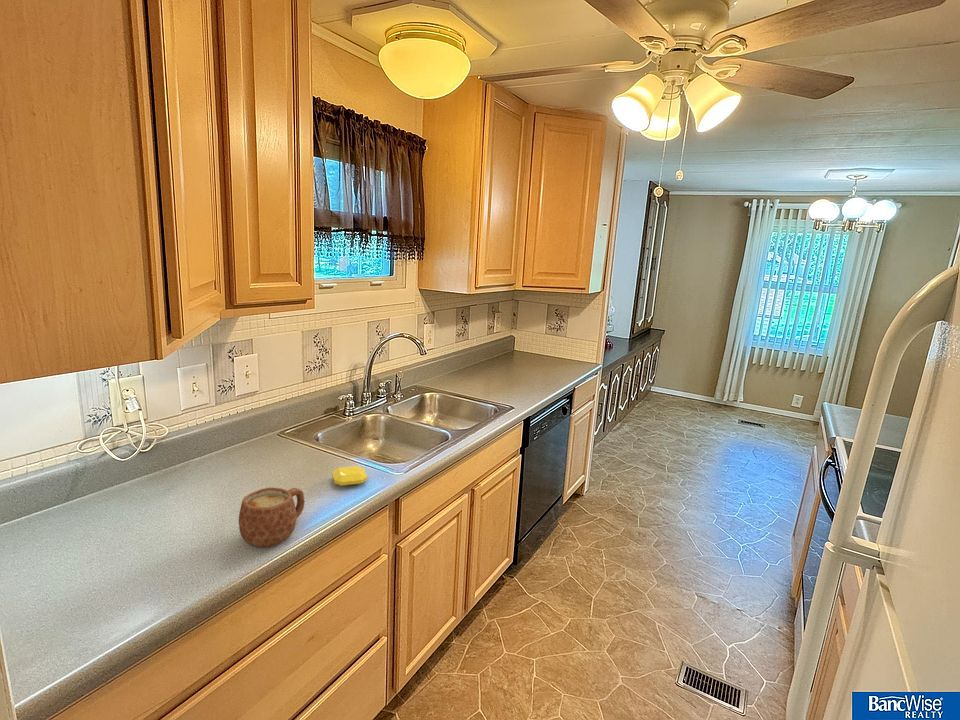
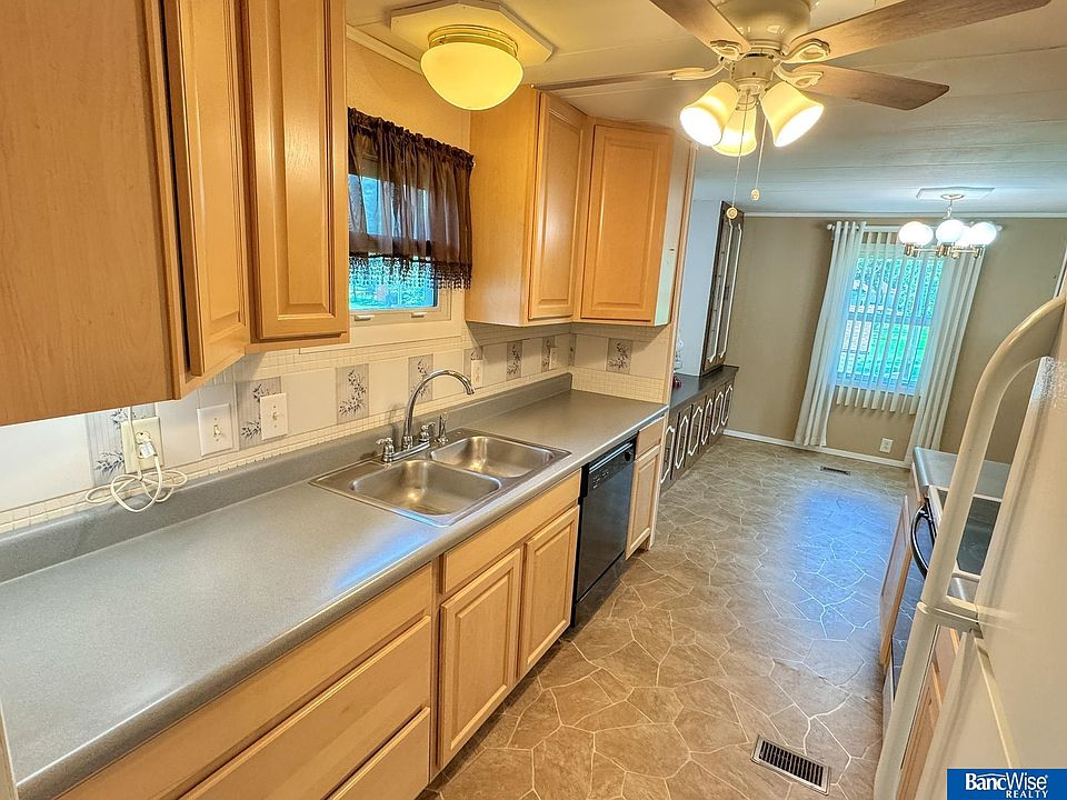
- soap bar (349, 475)
- mug (276, 513)
